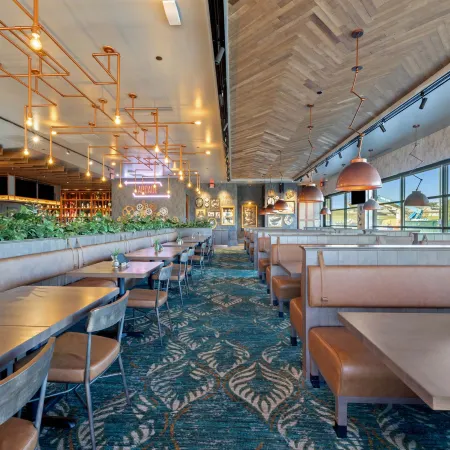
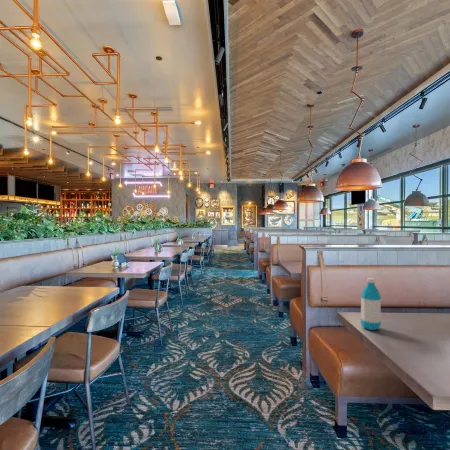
+ water bottle (370, 303)
